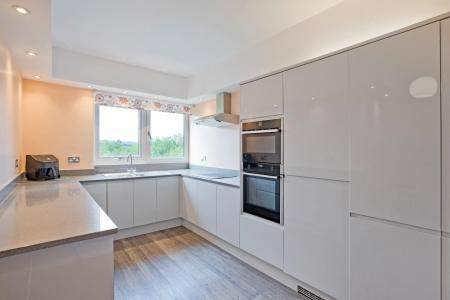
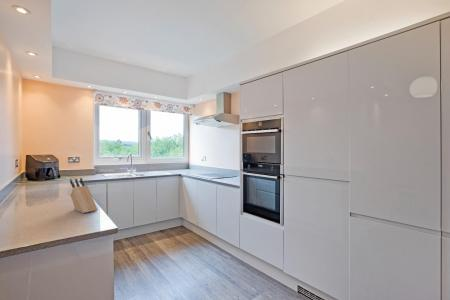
+ knife block (82, 194)
